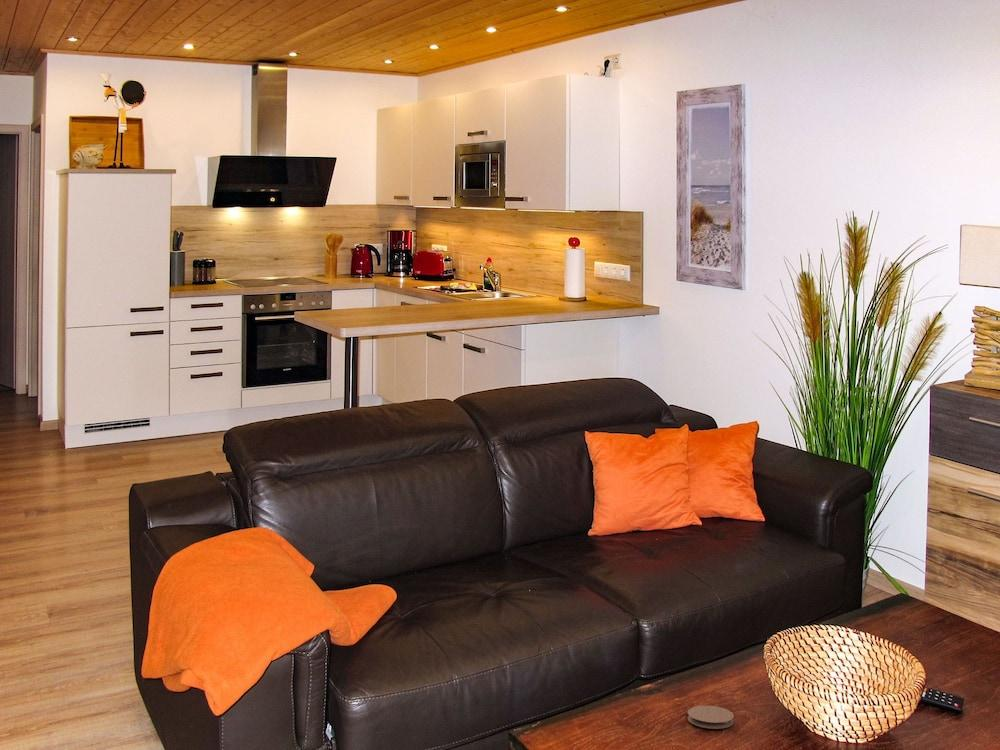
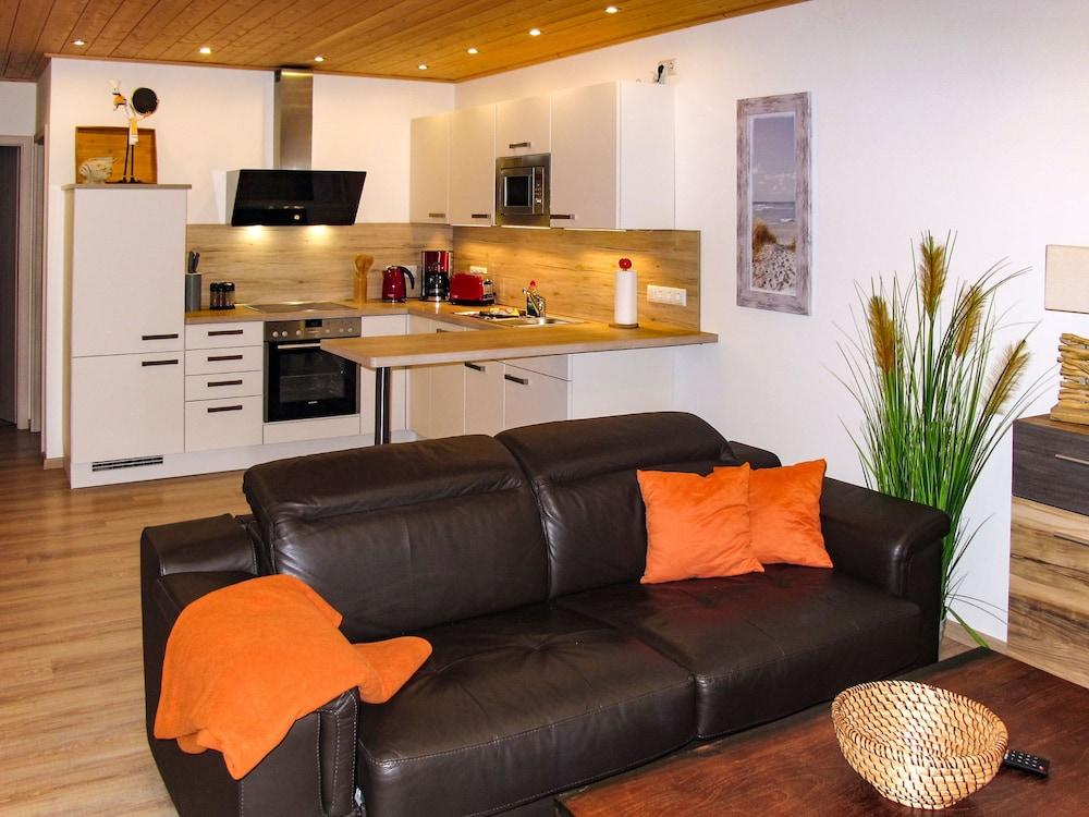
- coaster (710, 716)
